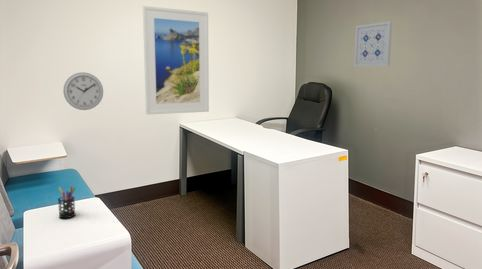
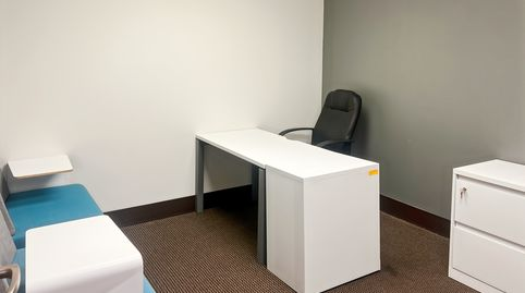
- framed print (177, 62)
- wall art (372, 45)
- wall clock (83, 91)
- pen holder (68, 200)
